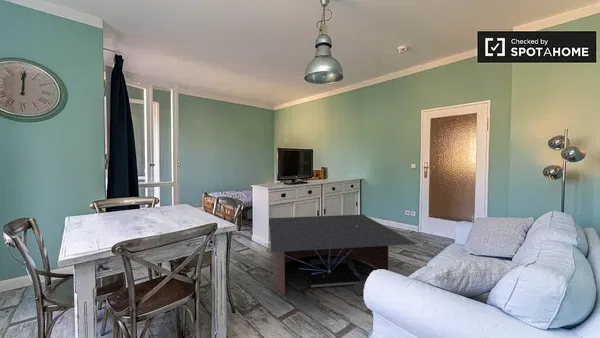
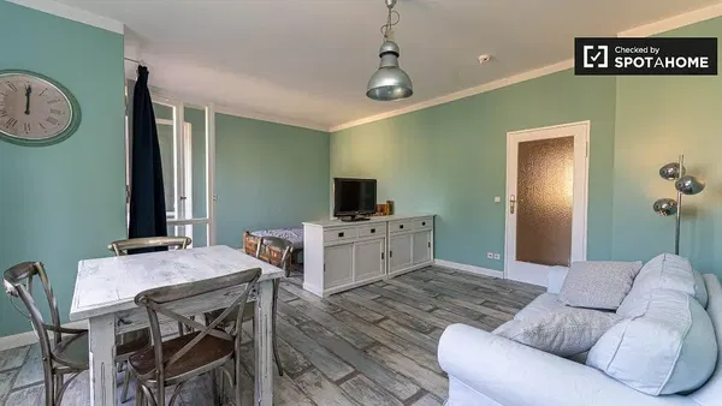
- coffee table (328, 251)
